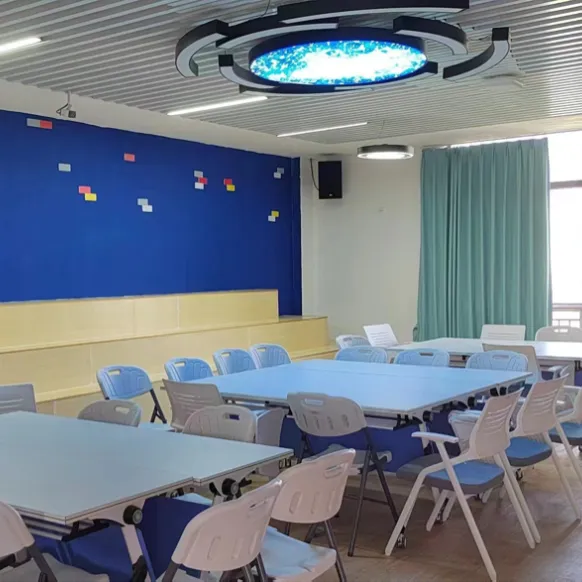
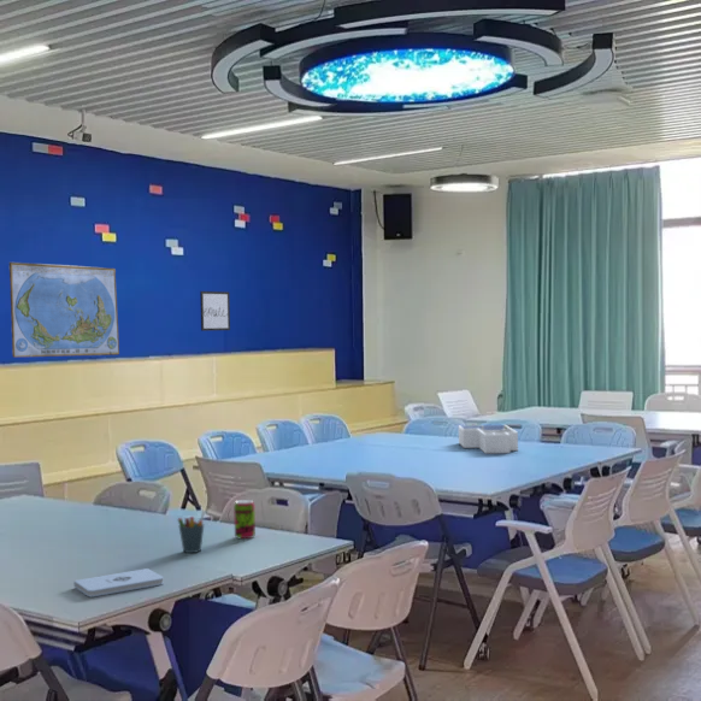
+ wall art (214, 311)
+ notepad (119, 582)
+ world map (66, 311)
+ desk organizer (488, 438)
+ pen holder (192, 530)
+ beverage can (245, 519)
